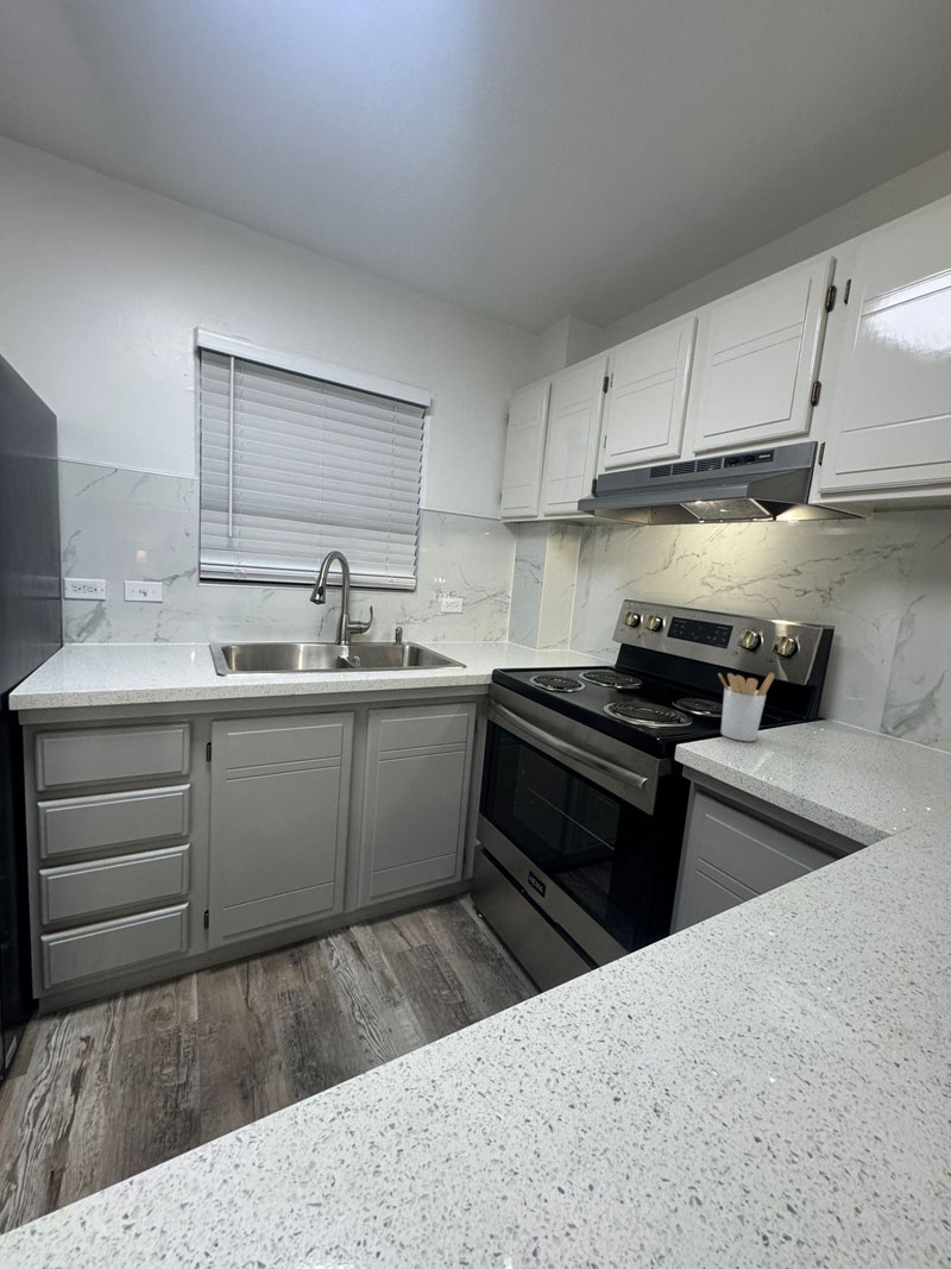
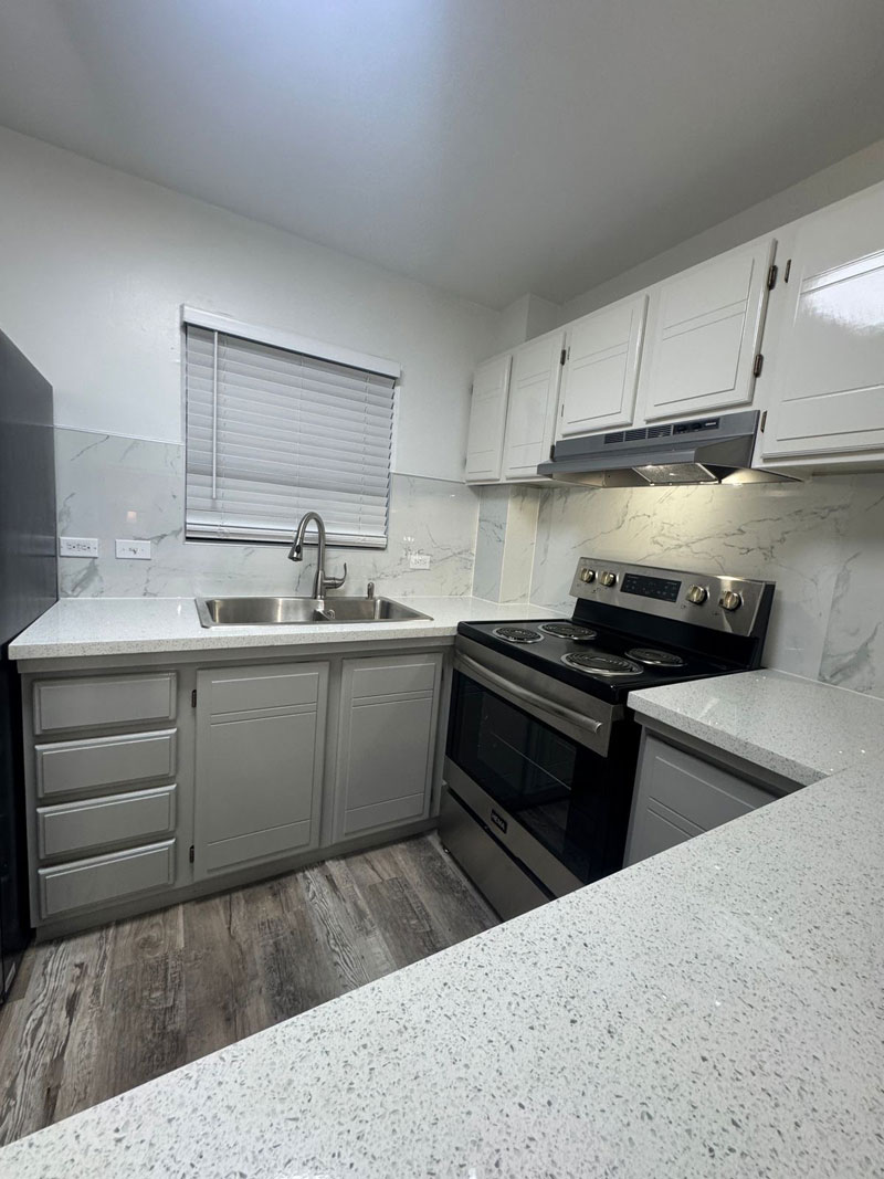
- utensil holder (742, 704)
